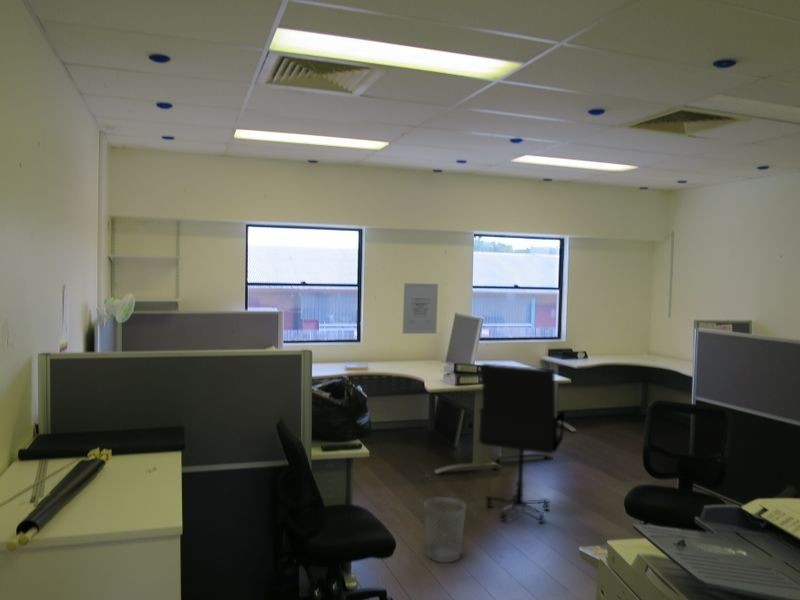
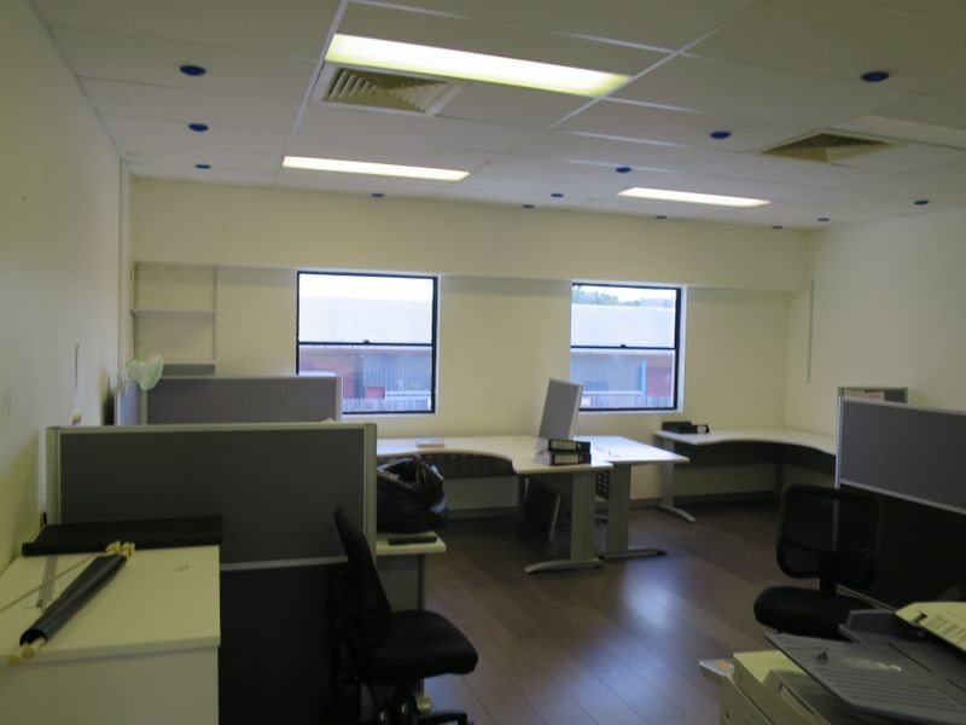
- wall art (420, 308)
- office chair (522, 436)
- wastebasket (444, 529)
